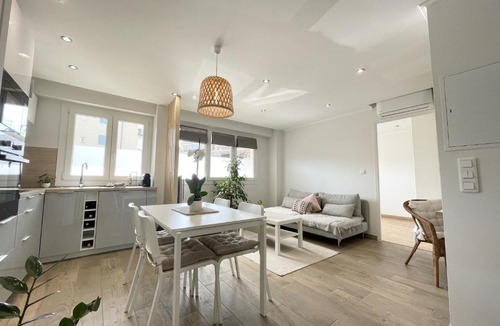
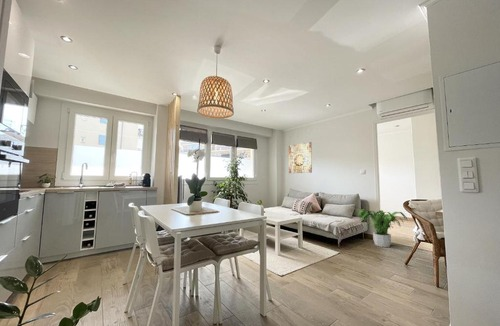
+ potted plant (383, 227)
+ wall art (299, 158)
